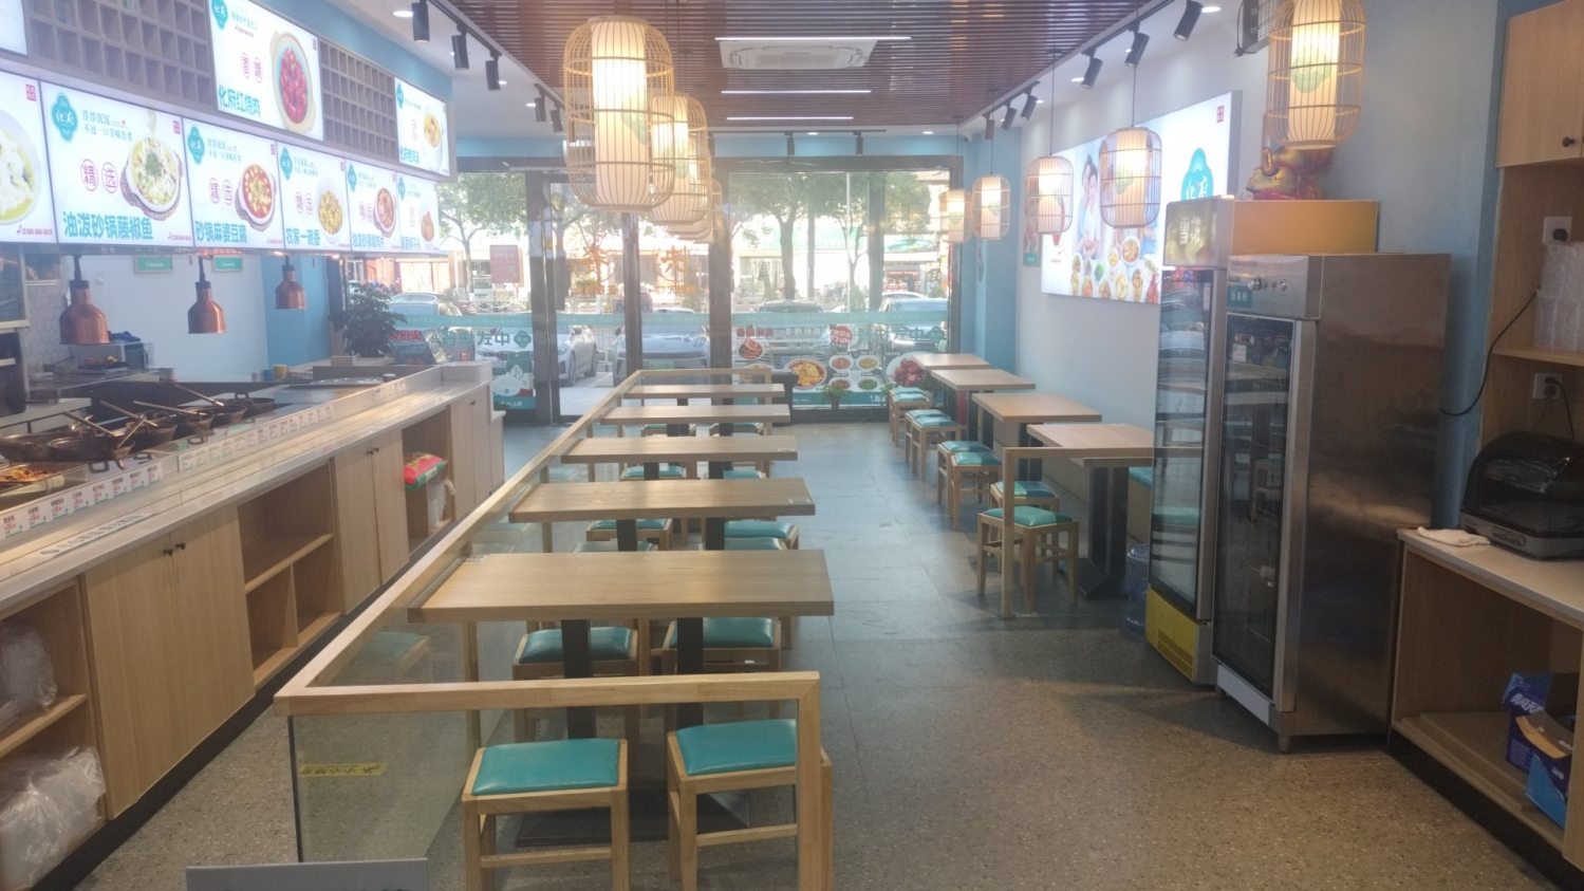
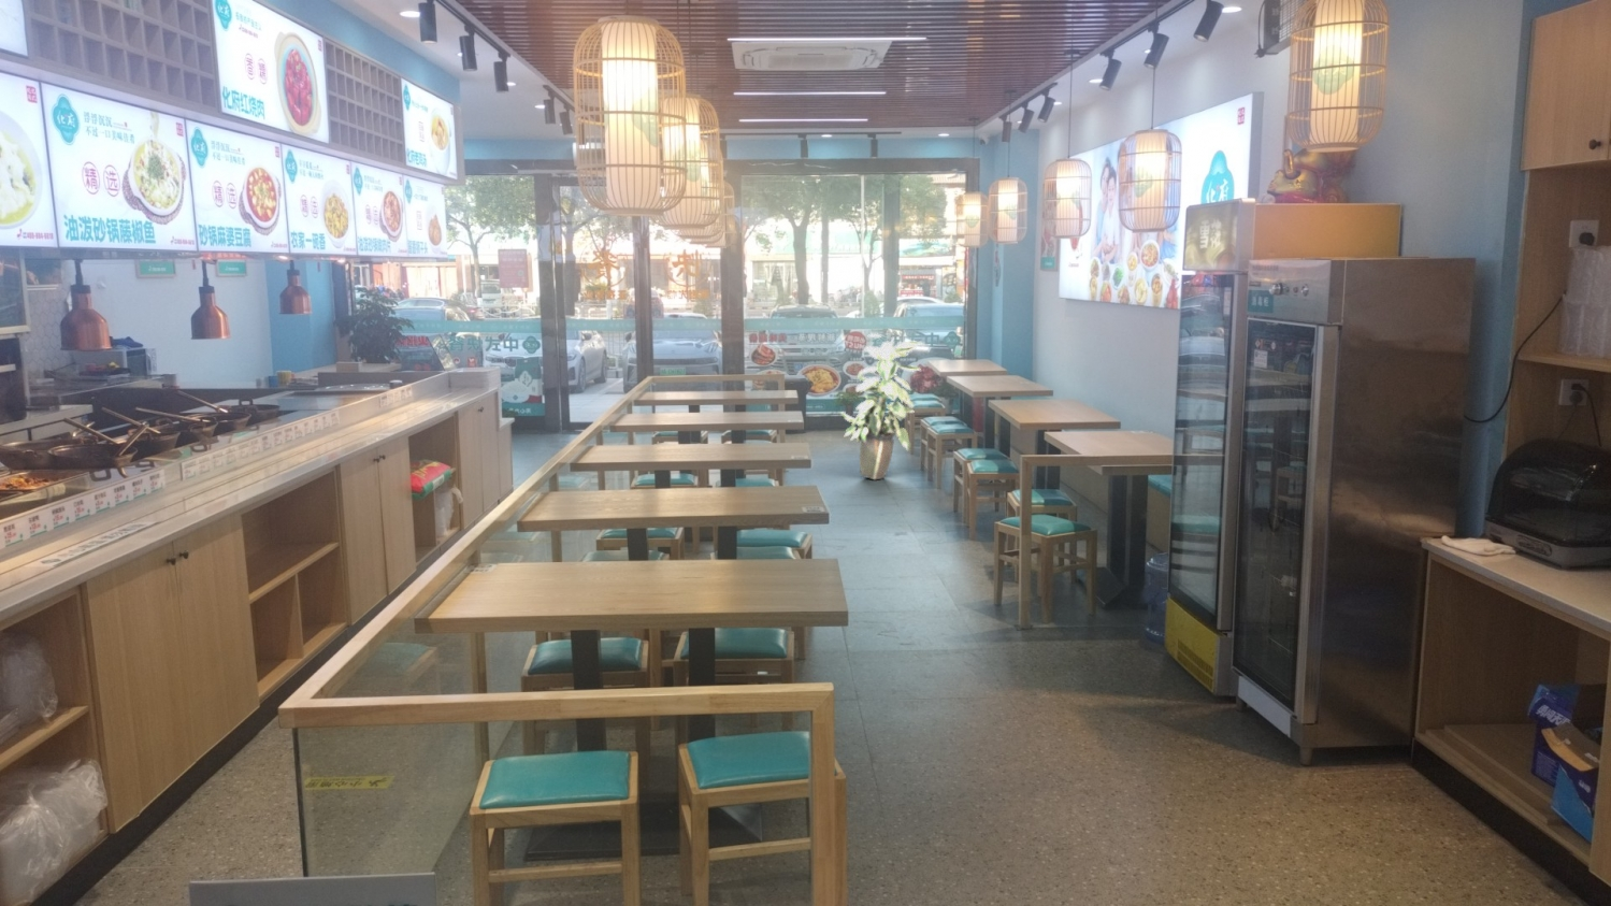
+ indoor plant (881, 406)
